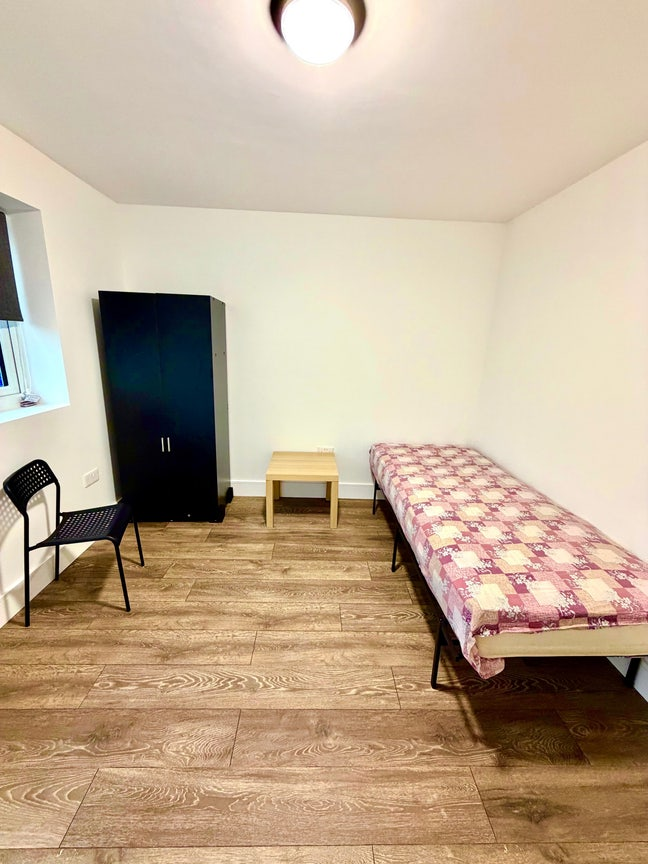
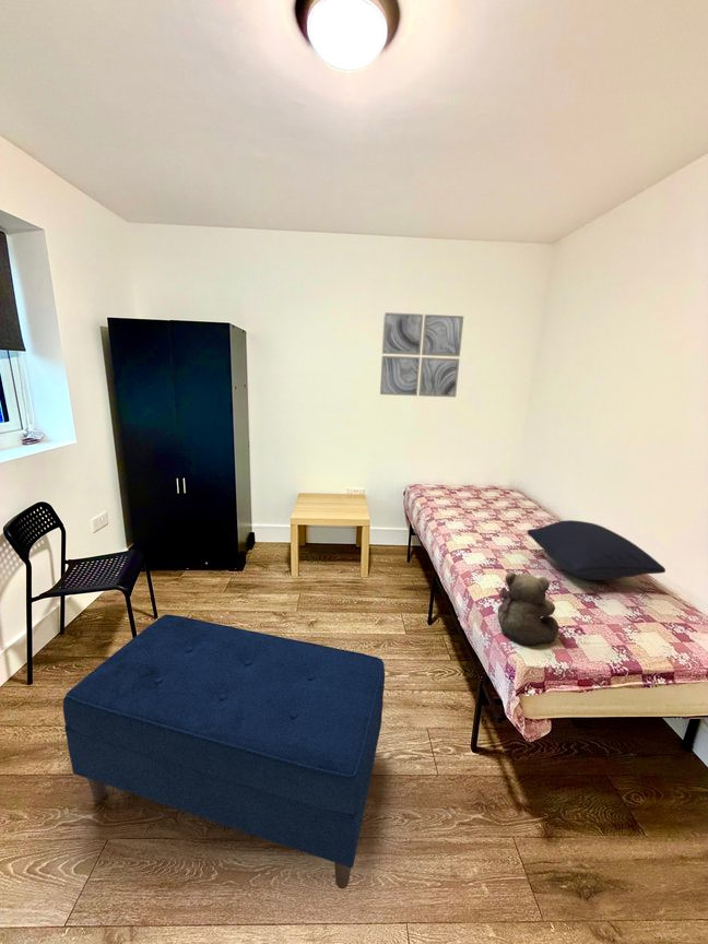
+ pillow (589, 548)
+ wall art (420, 354)
+ bench (238, 729)
+ teddy bear (529, 604)
